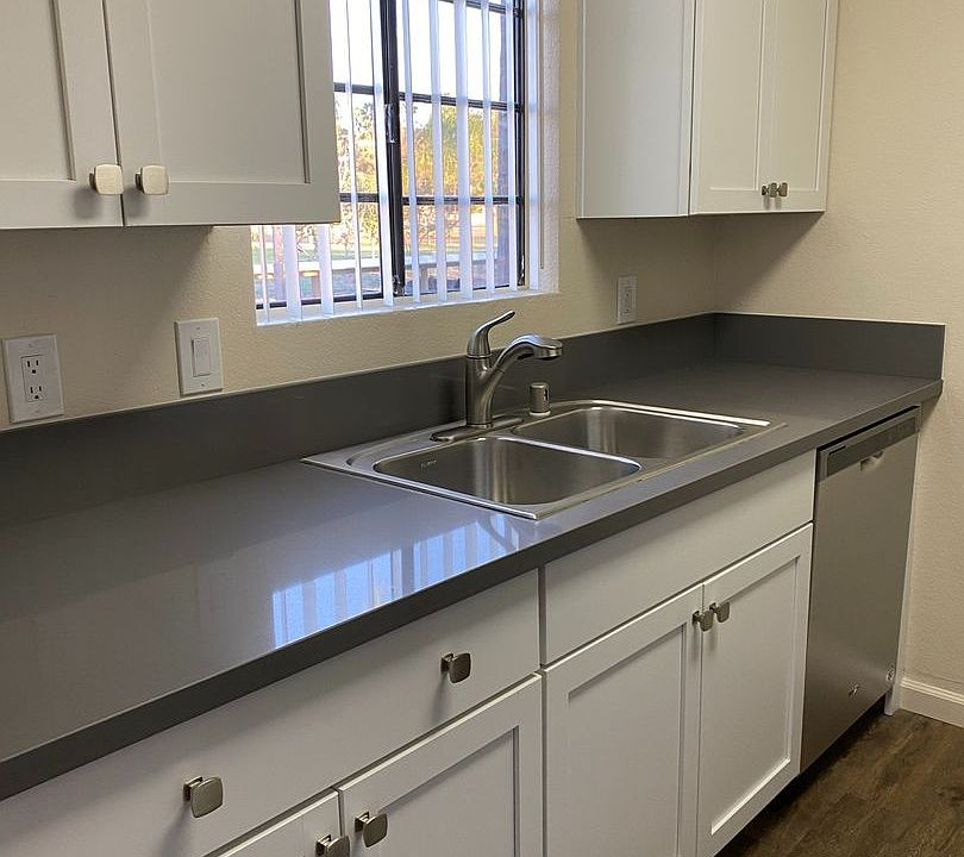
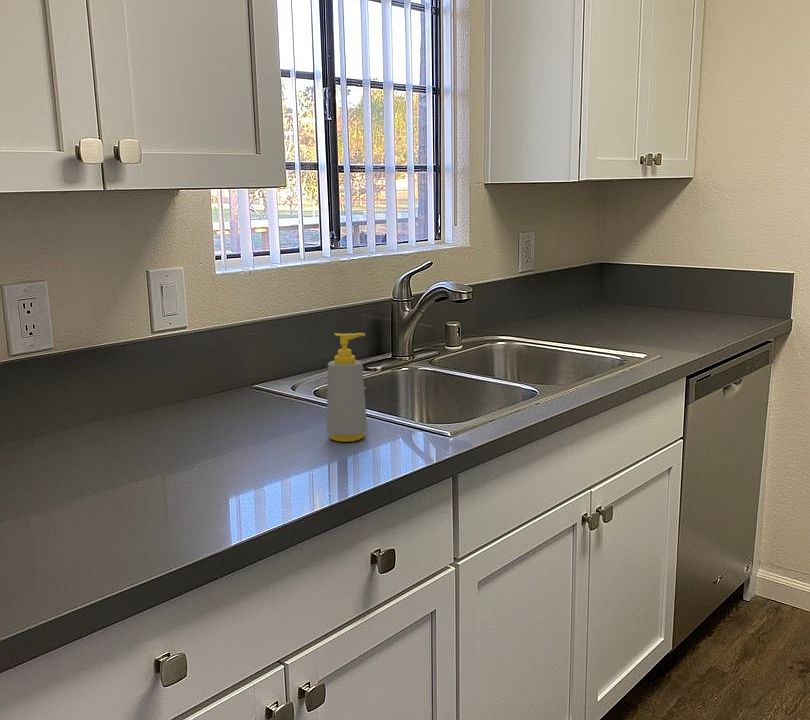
+ soap bottle (345, 385)
